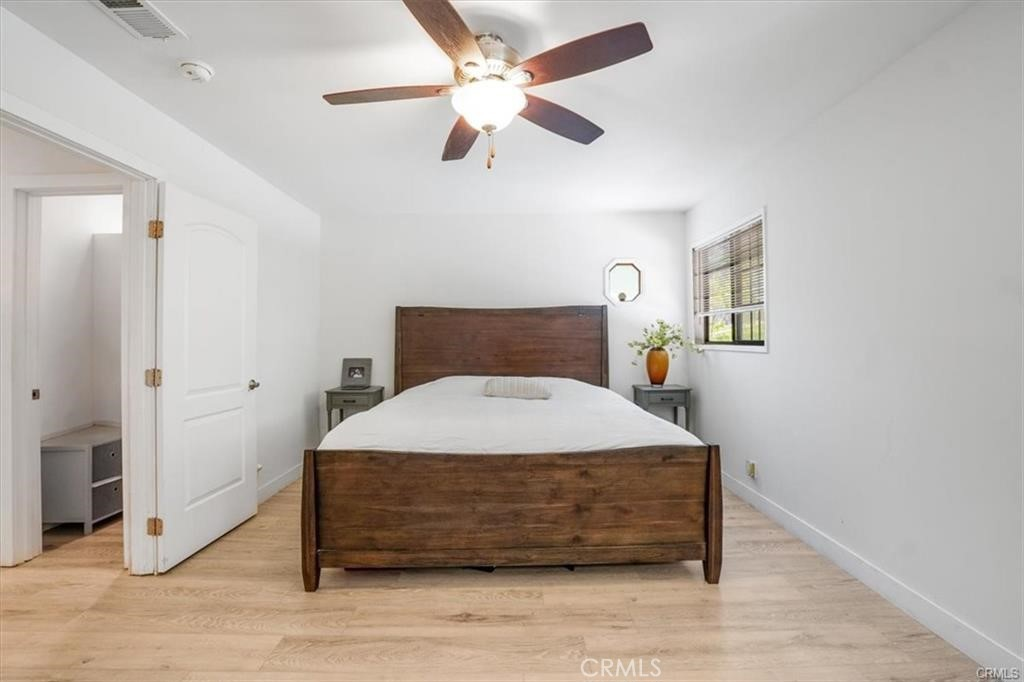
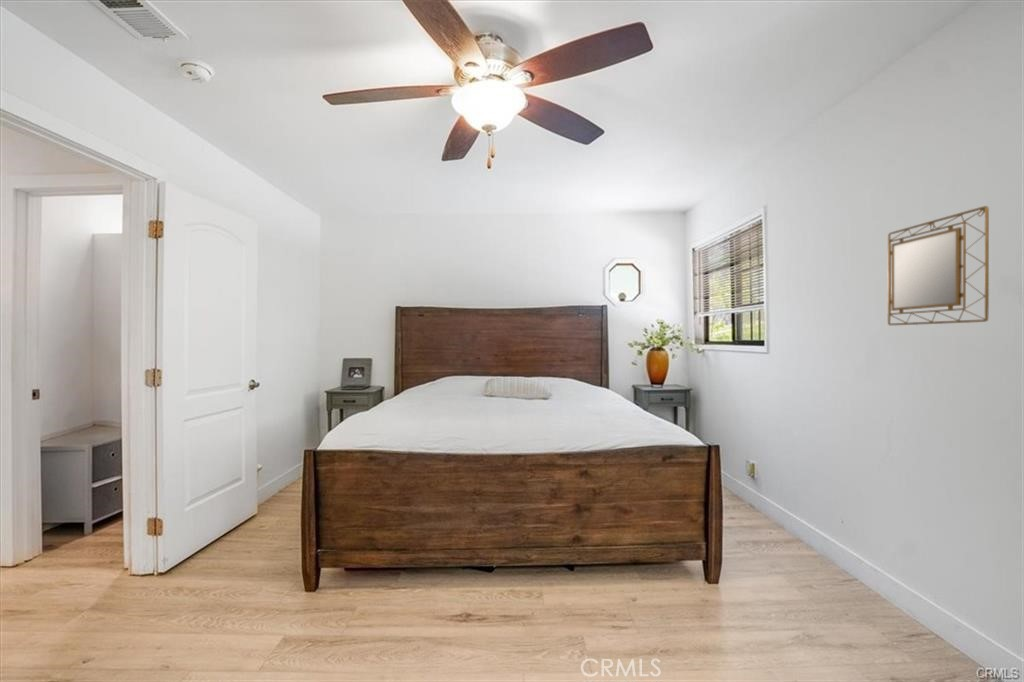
+ home mirror (928, 272)
